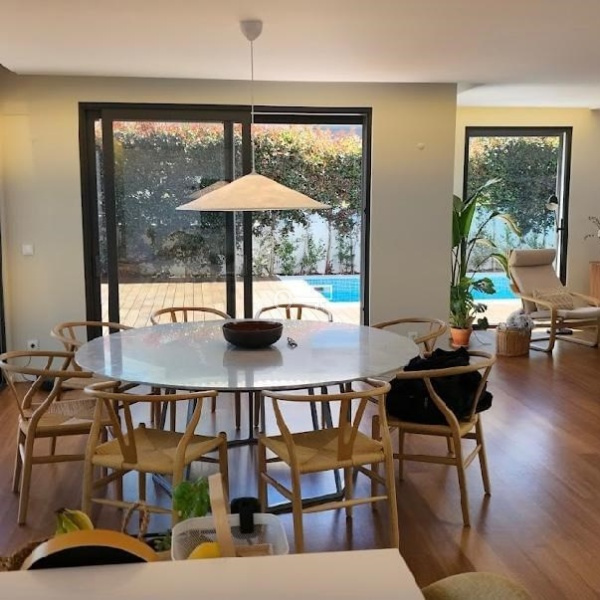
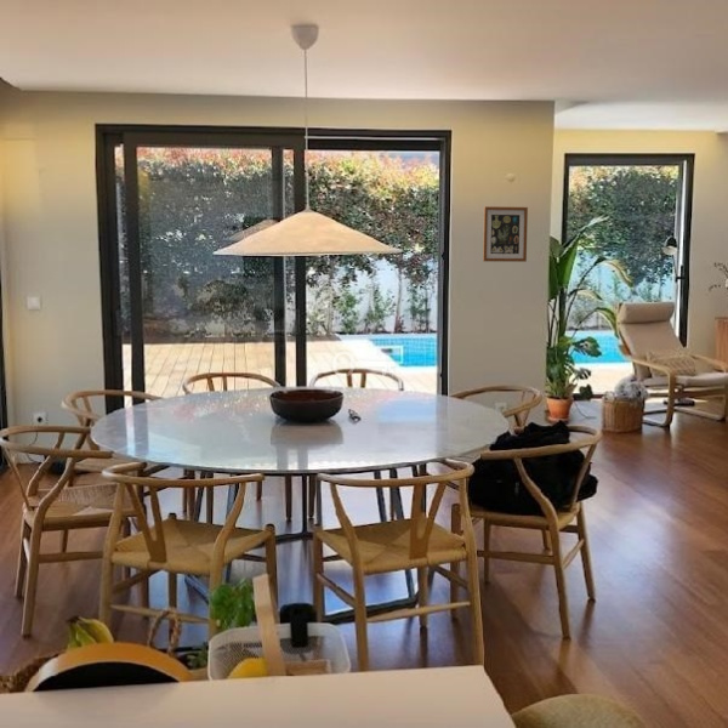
+ wall art (505, 234)
